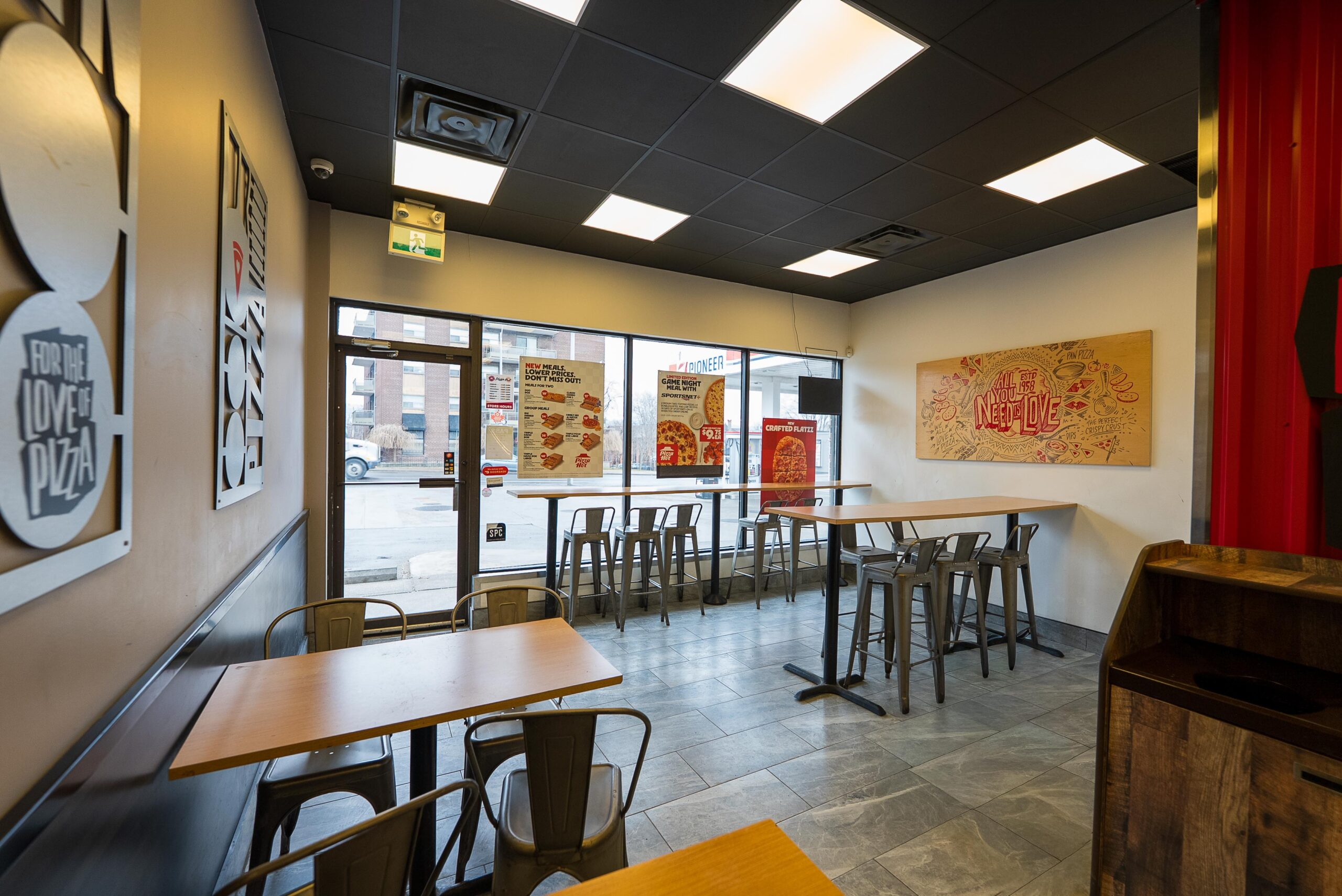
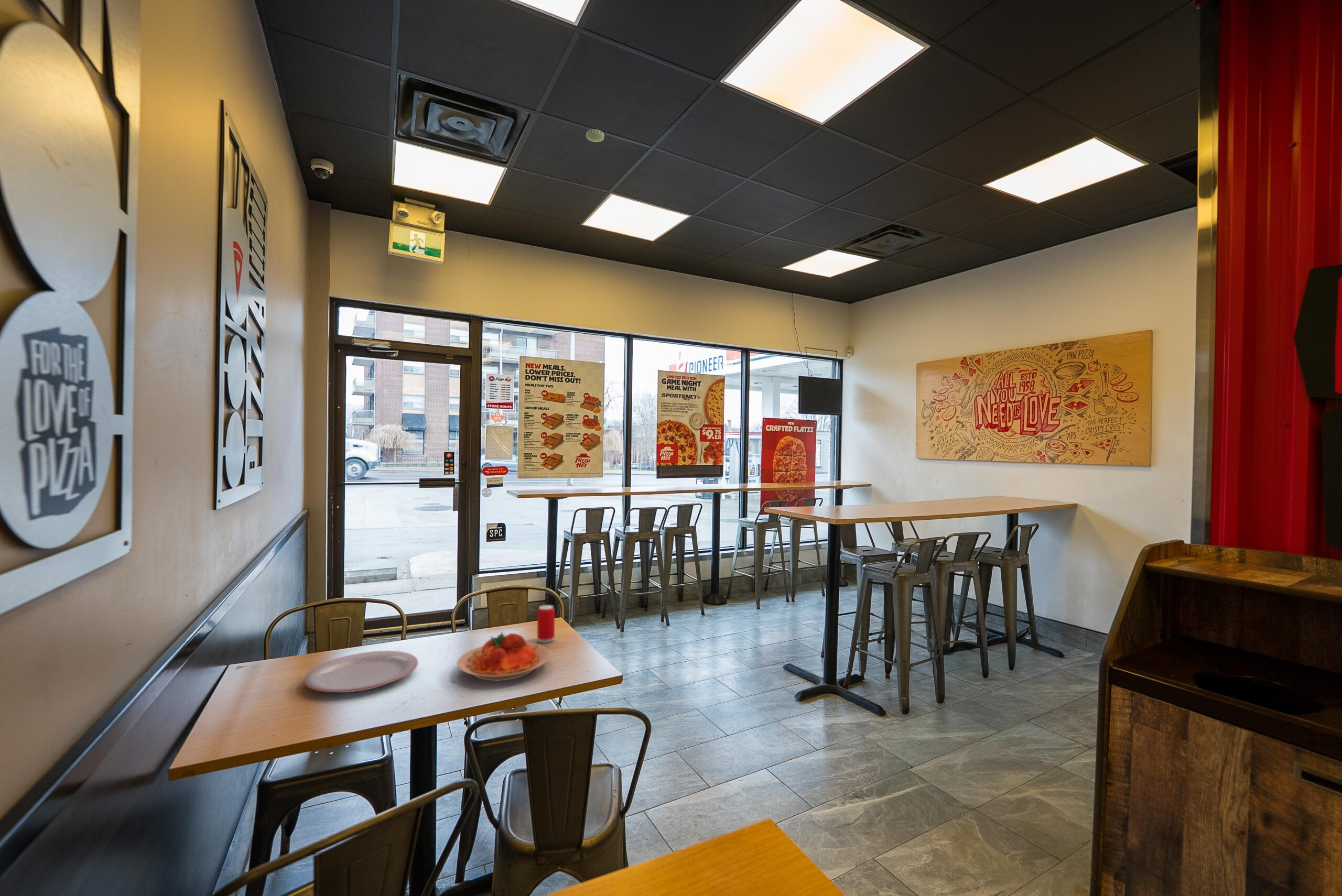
+ beverage can (546, 623)
+ plate (504, 652)
+ smoke detector (595, 135)
+ plate (363, 673)
